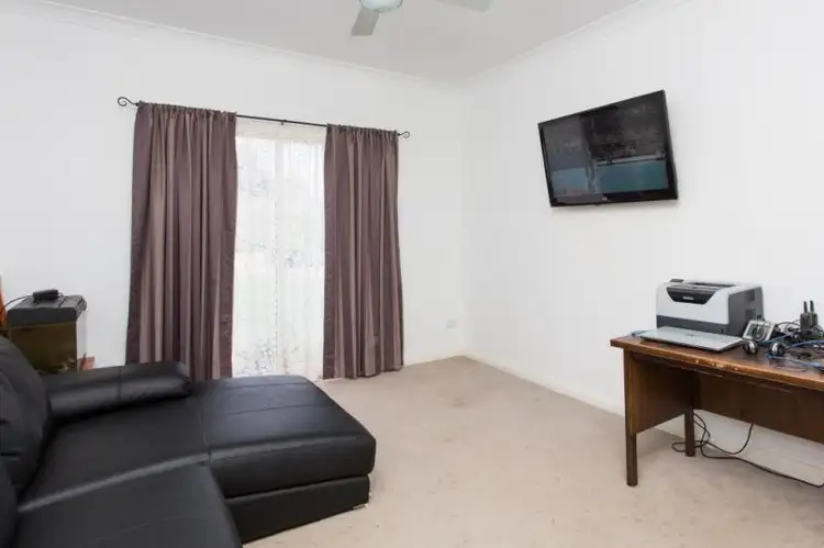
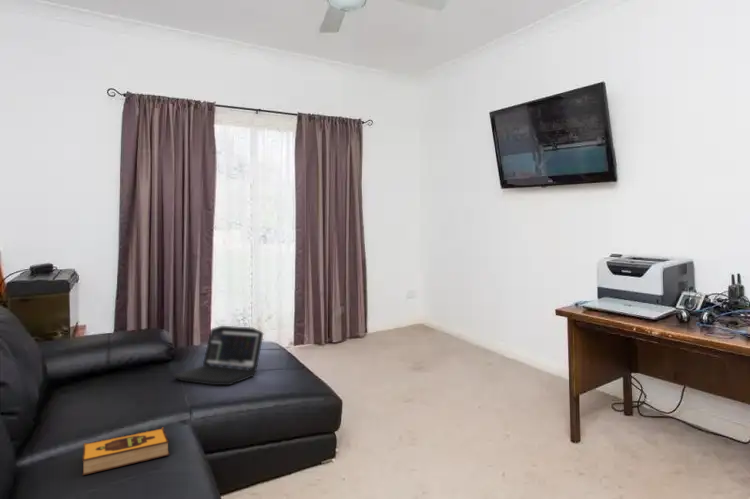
+ laptop (218, 353)
+ hardback book (126, 448)
